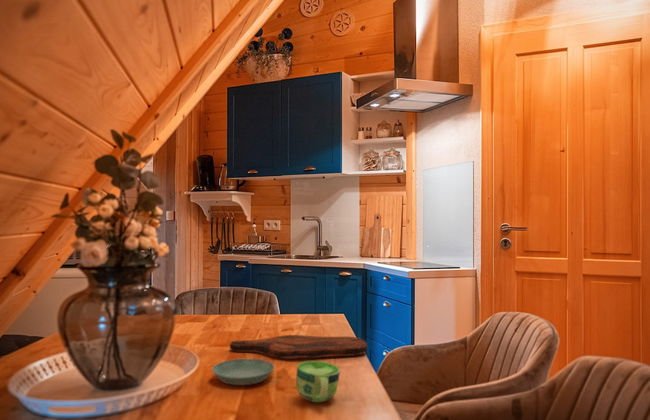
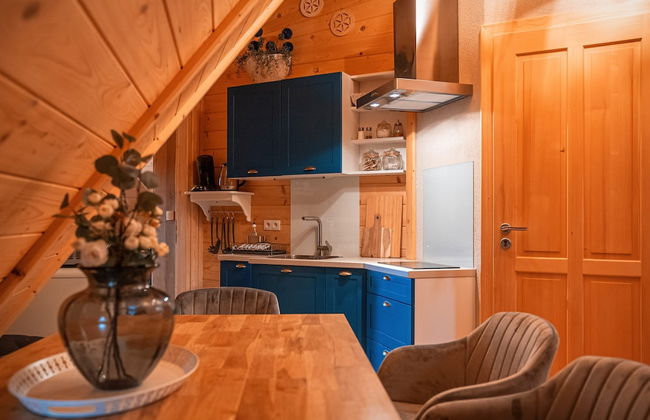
- saucer (243, 372)
- cutting board (298, 346)
- cup (320, 384)
